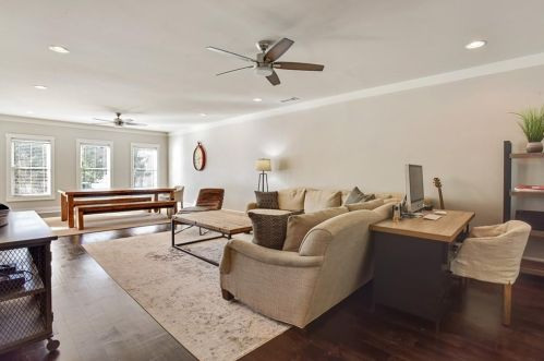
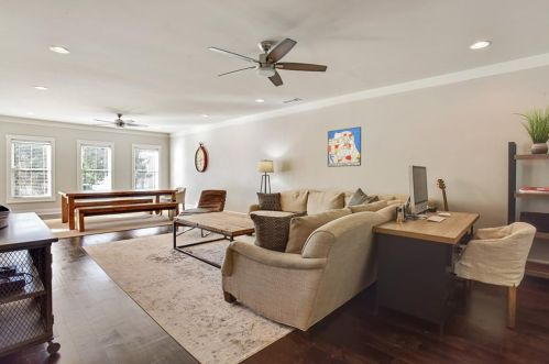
+ wall art (343, 147)
